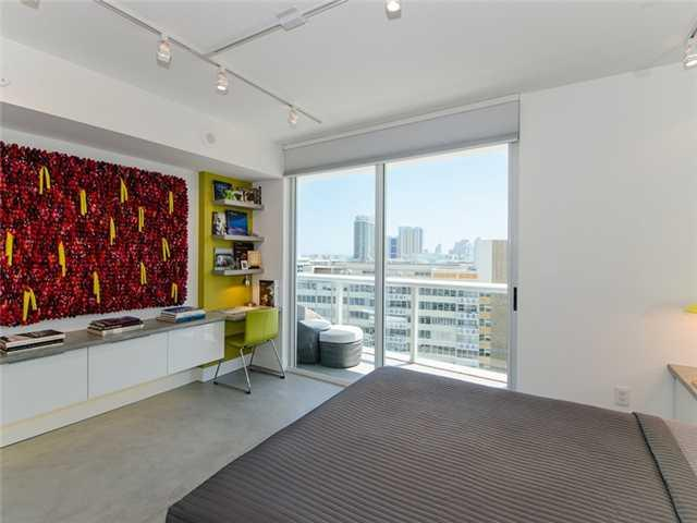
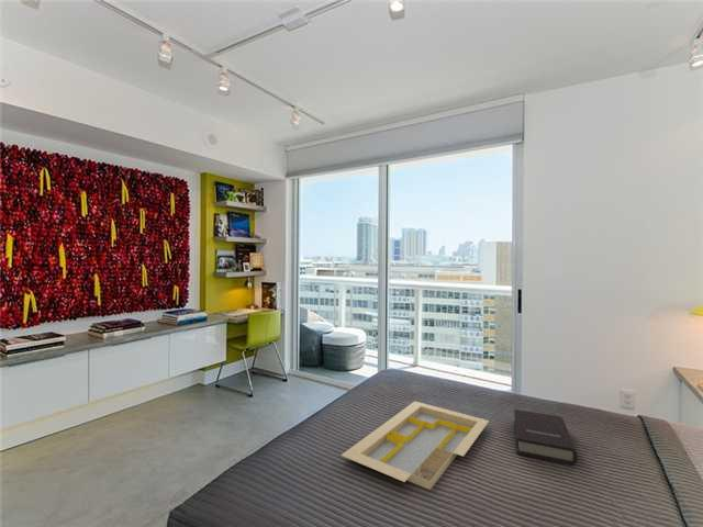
+ book (542, 434)
+ serving tray (422, 439)
